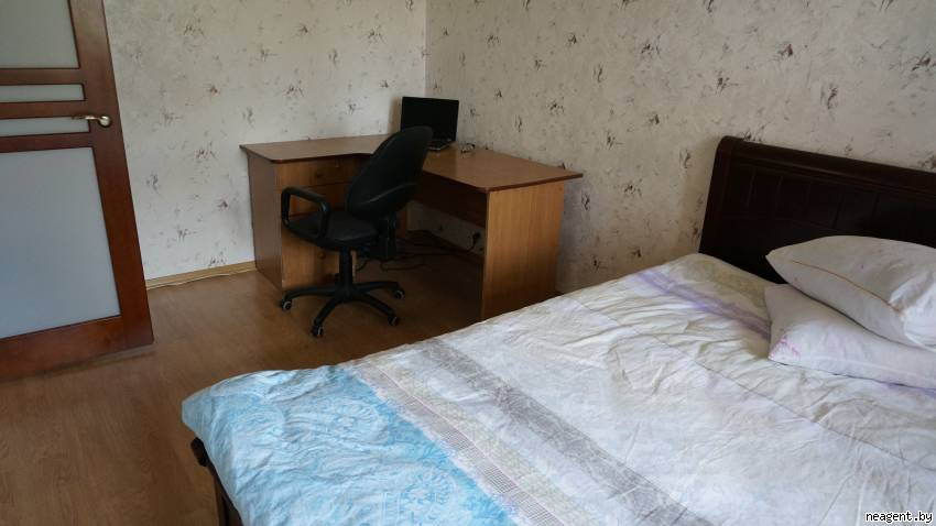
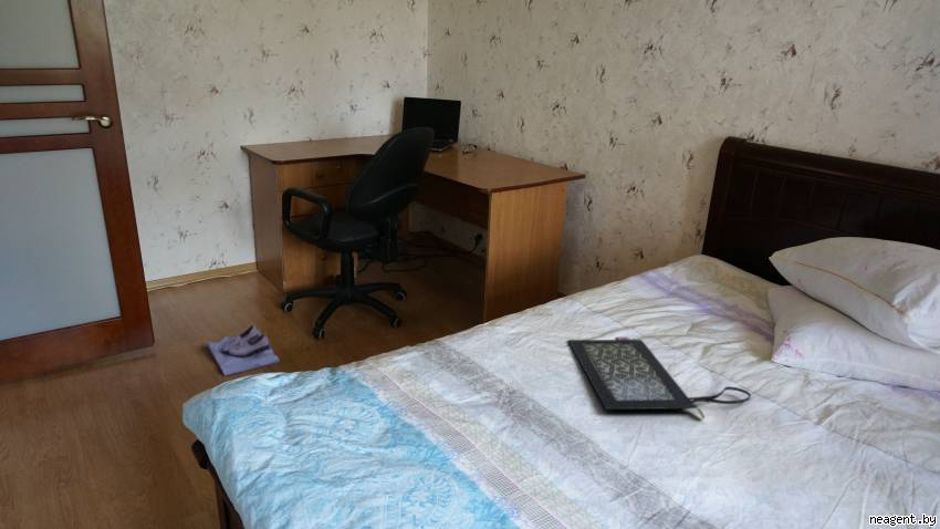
+ shoe (241, 342)
+ clutch bag (631, 373)
